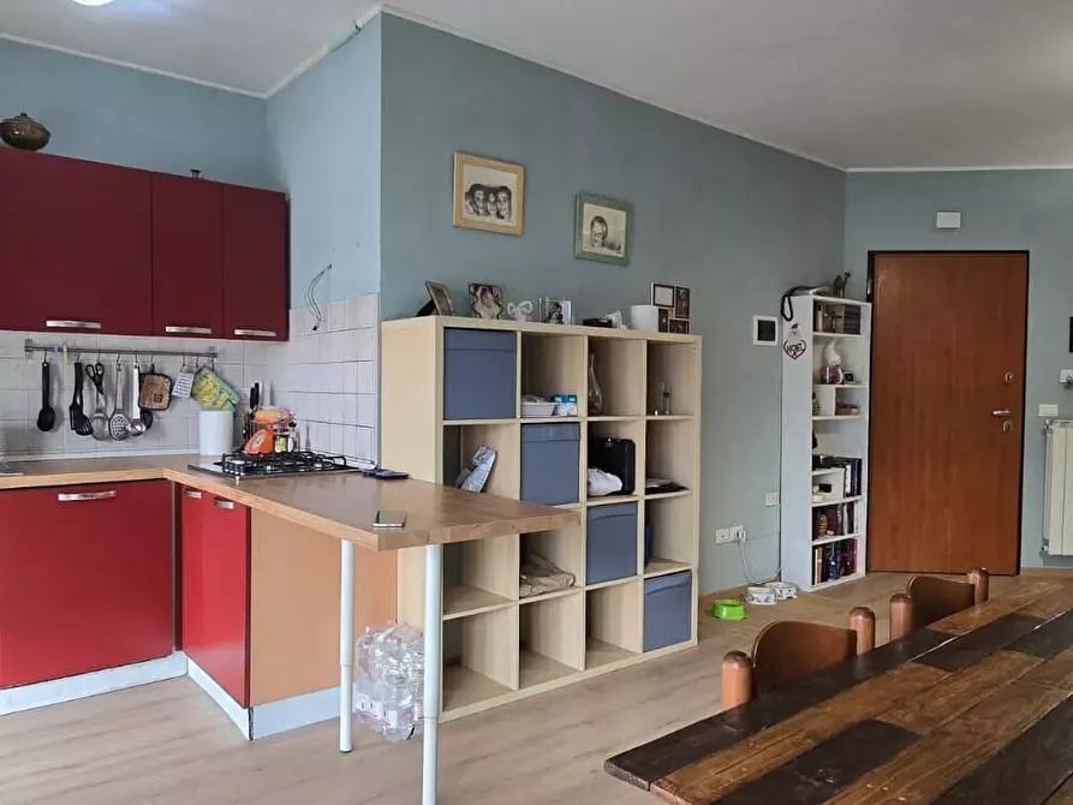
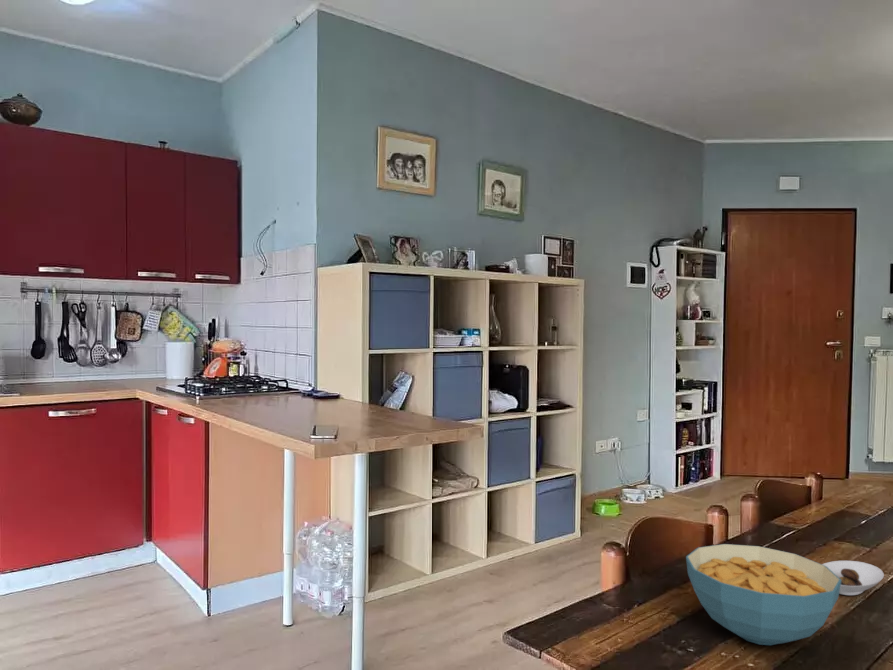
+ cereal bowl (759, 601)
+ saucer (848, 578)
